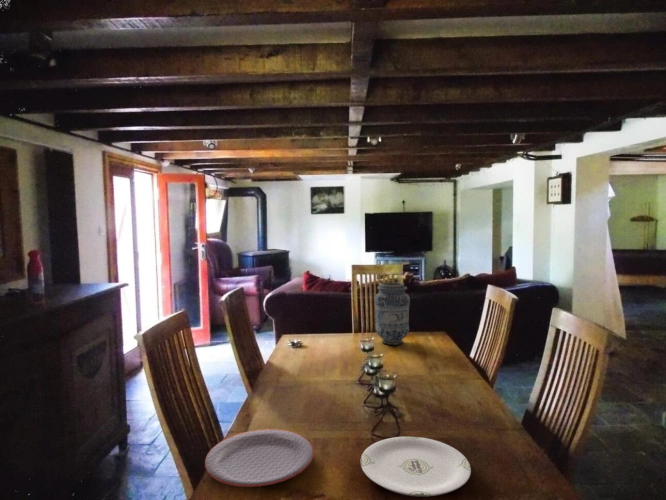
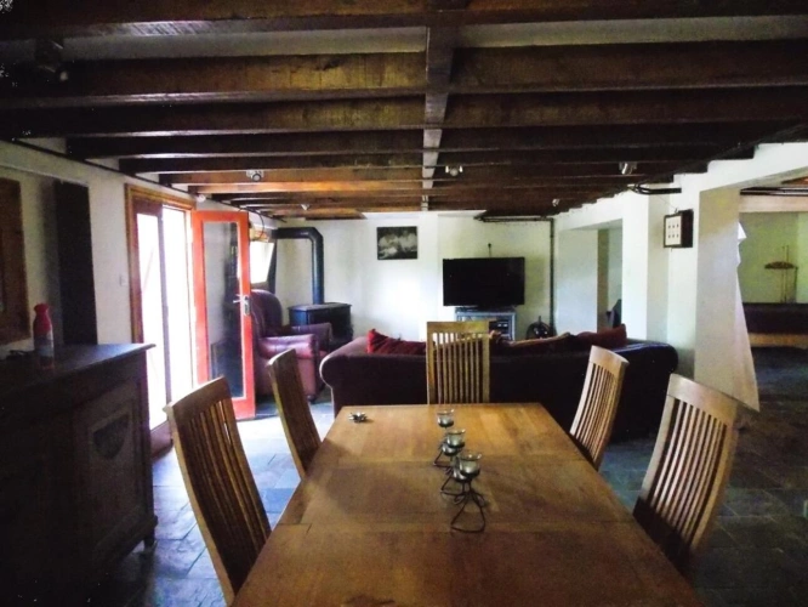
- vase (392, 312)
- plate (414, 466)
- plate (260, 458)
